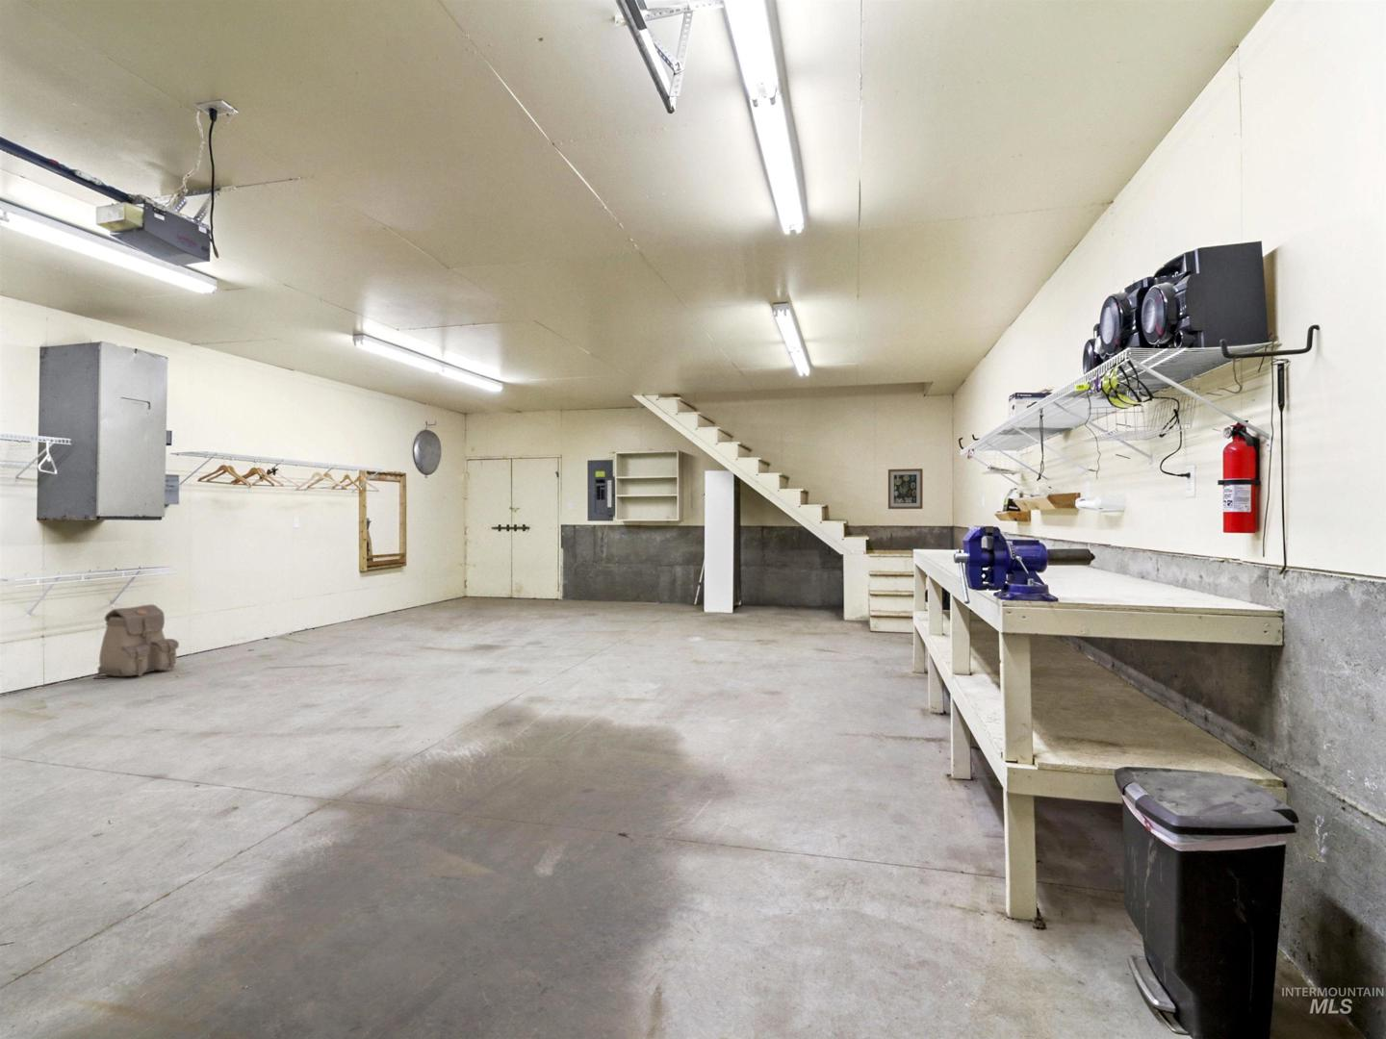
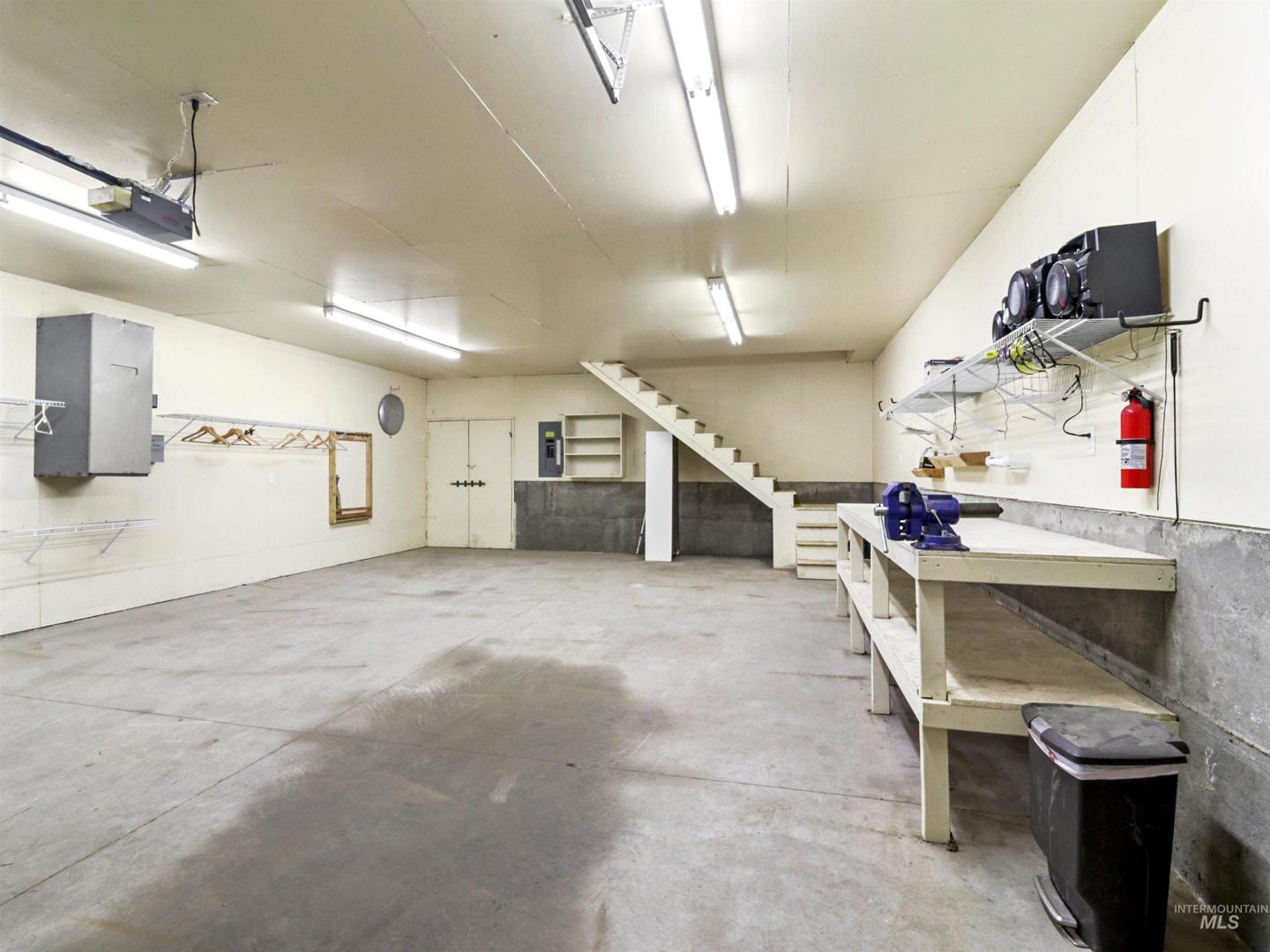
- wall art (905, 489)
- backpack (135, 640)
